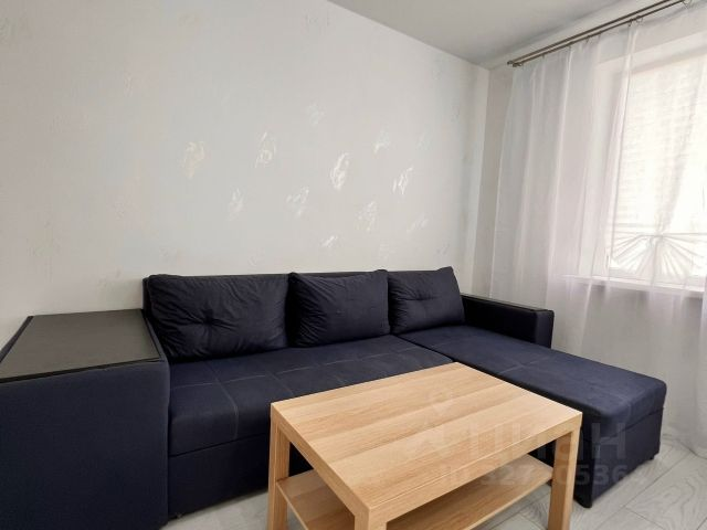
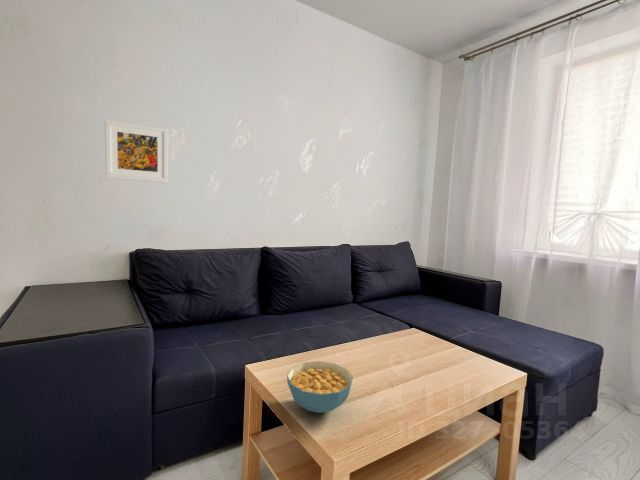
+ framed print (138, 152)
+ cereal bowl (319, 391)
